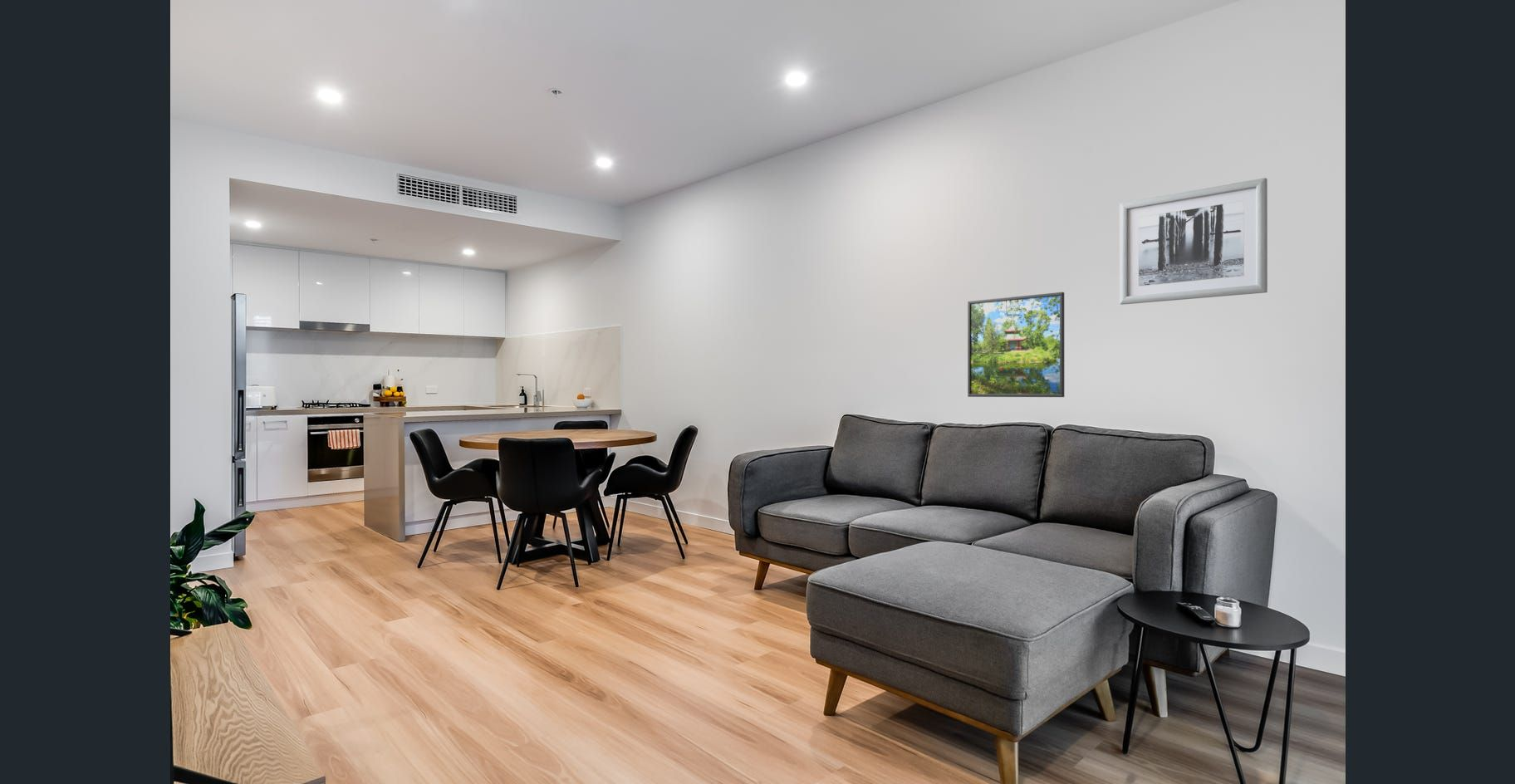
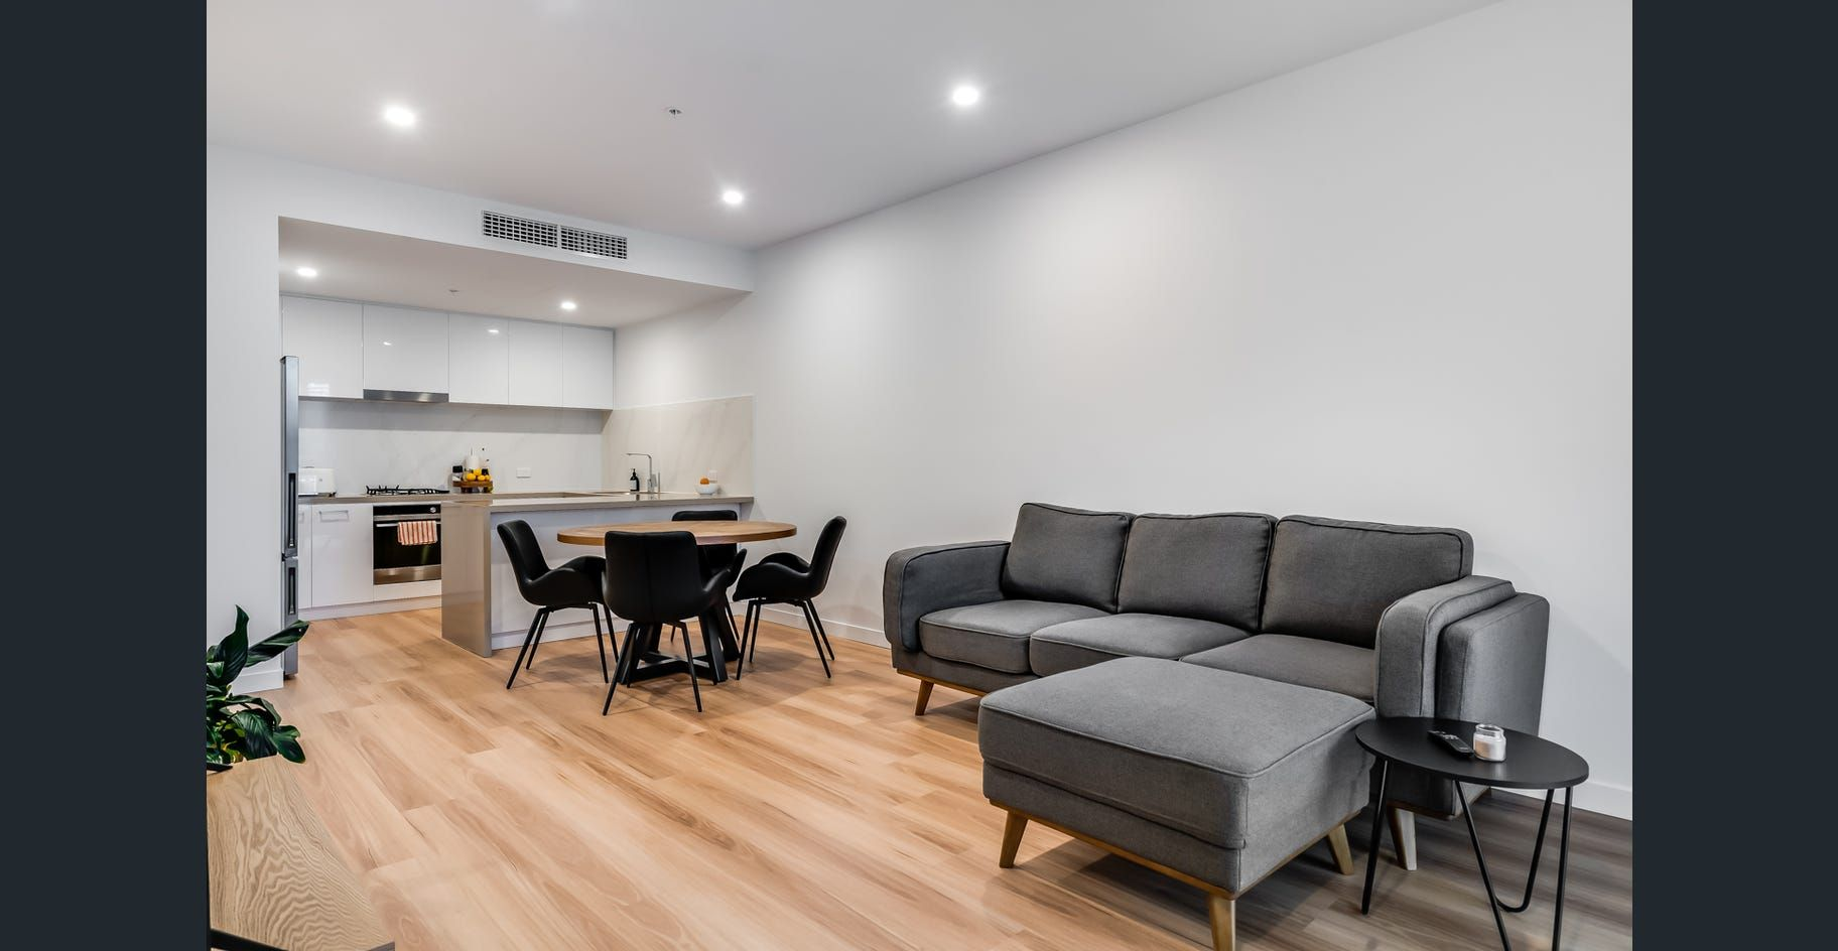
- wall art (1189, 245)
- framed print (1013, 346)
